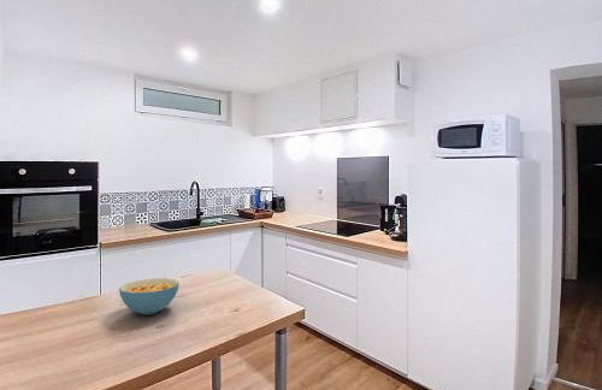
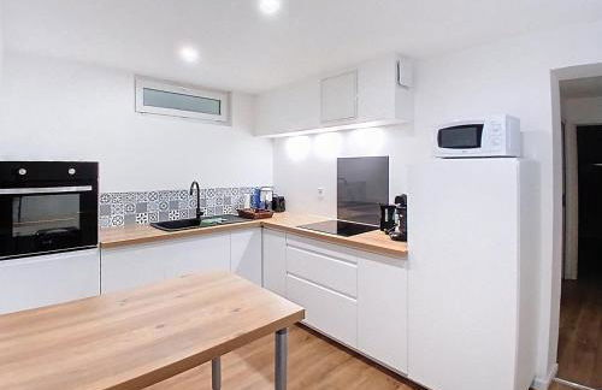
- cereal bowl (149, 297)
